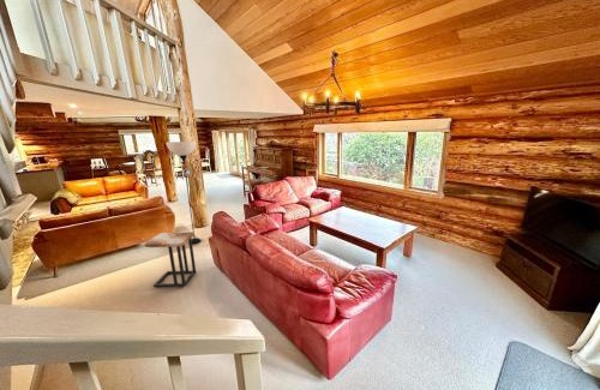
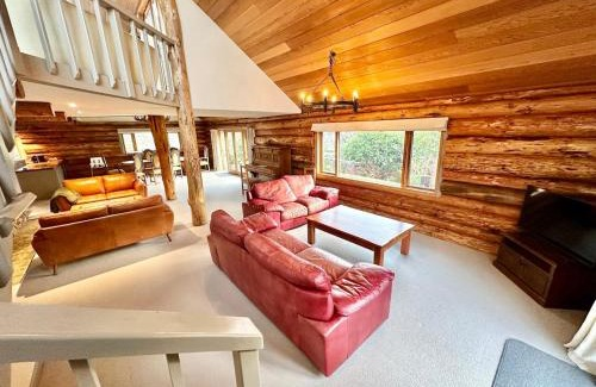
- floor lamp (188, 194)
- side table (173, 259)
